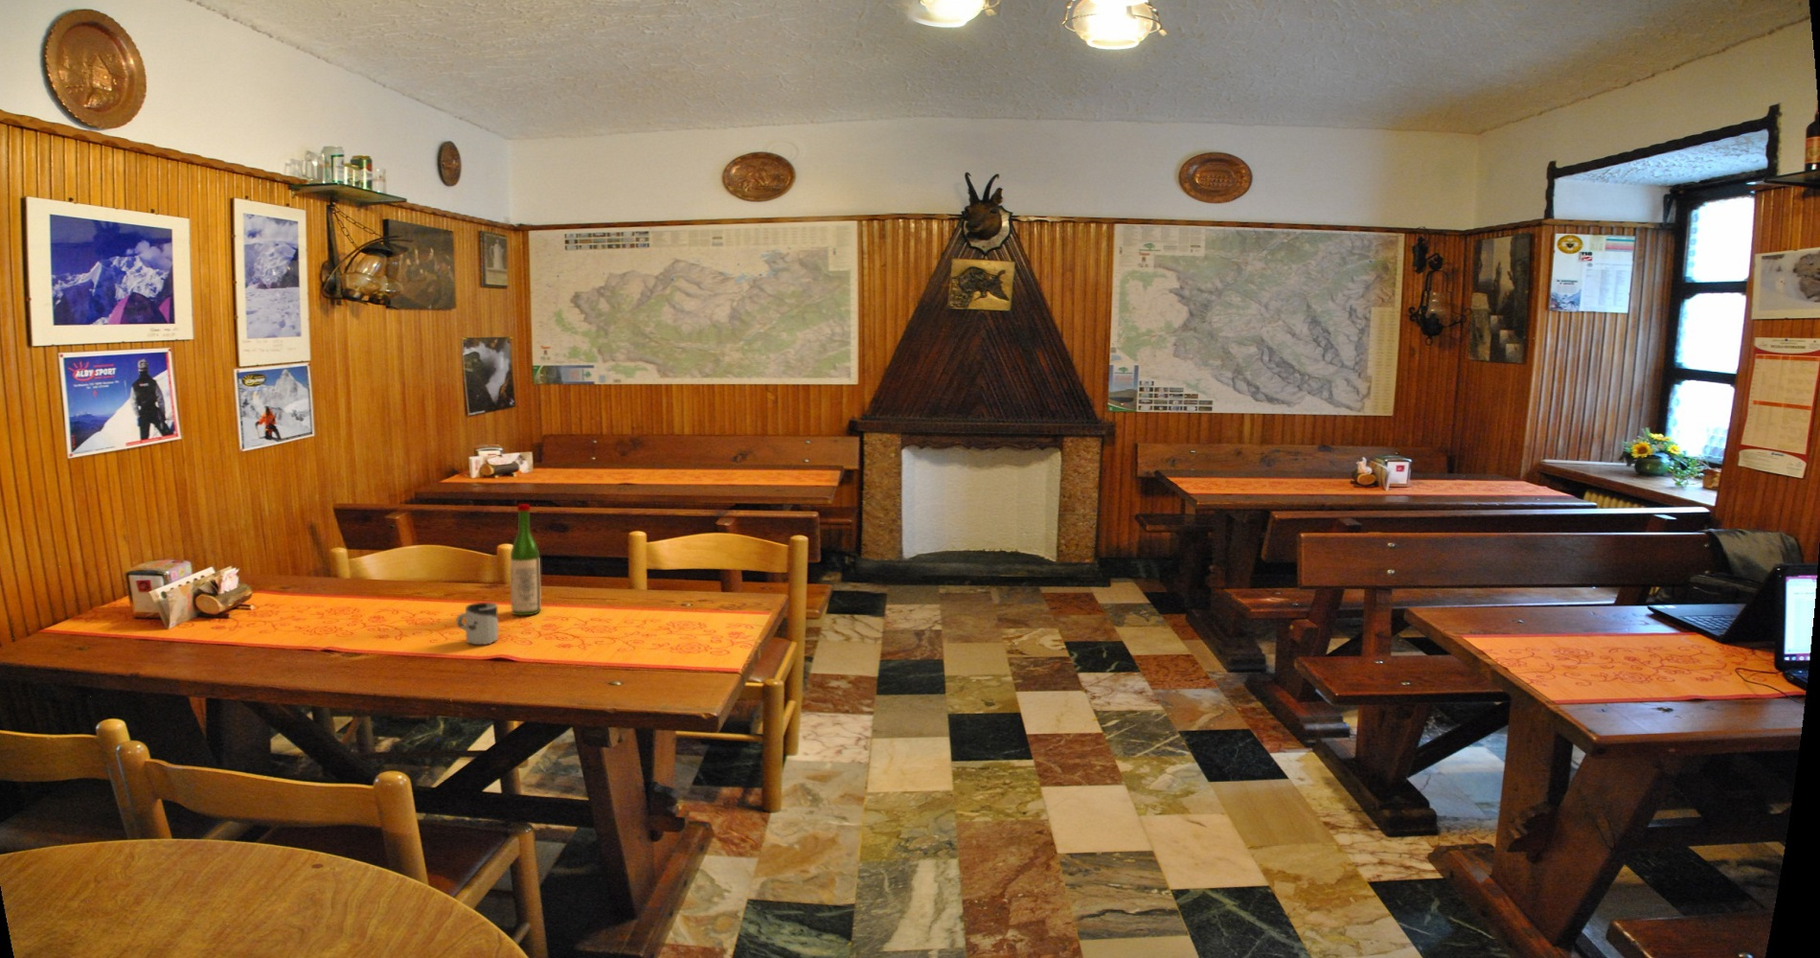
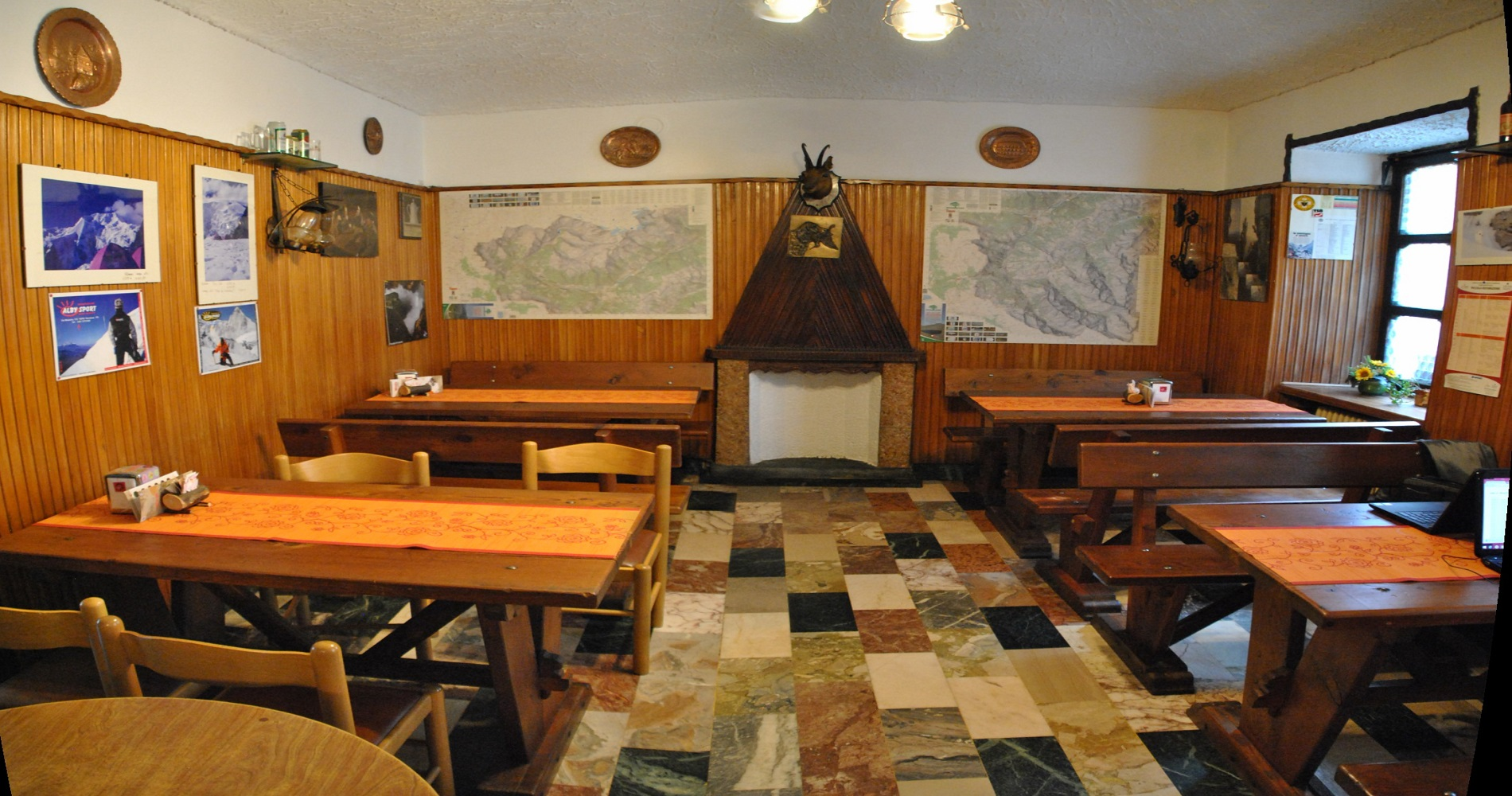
- cup (477, 622)
- wine bottle (525, 558)
